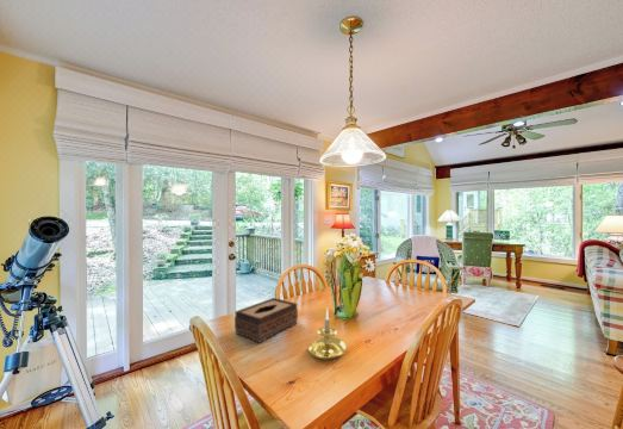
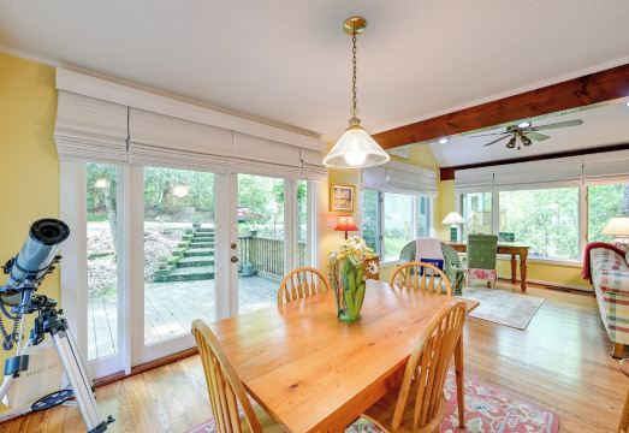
- tissue box (267, 317)
- candle holder (325, 330)
